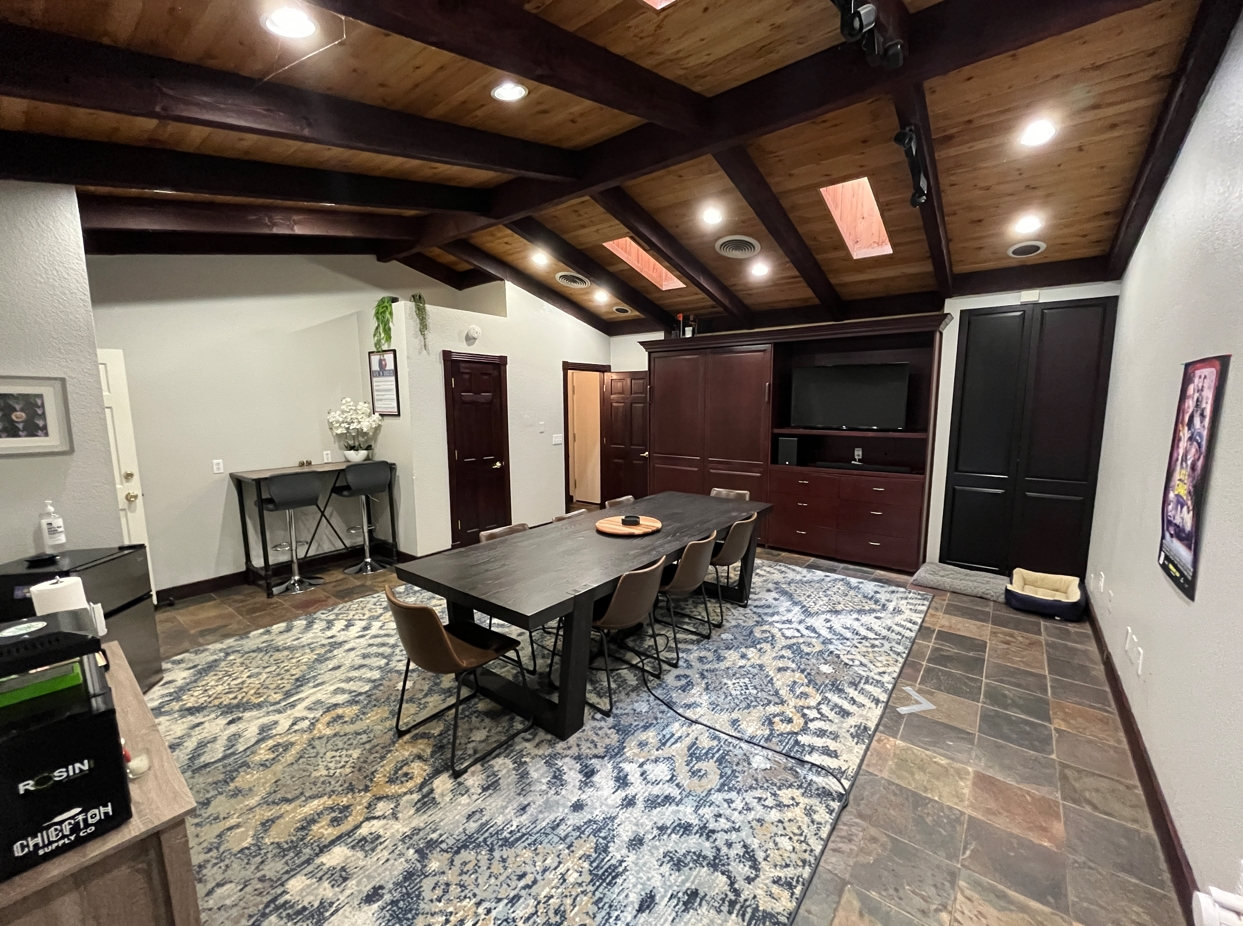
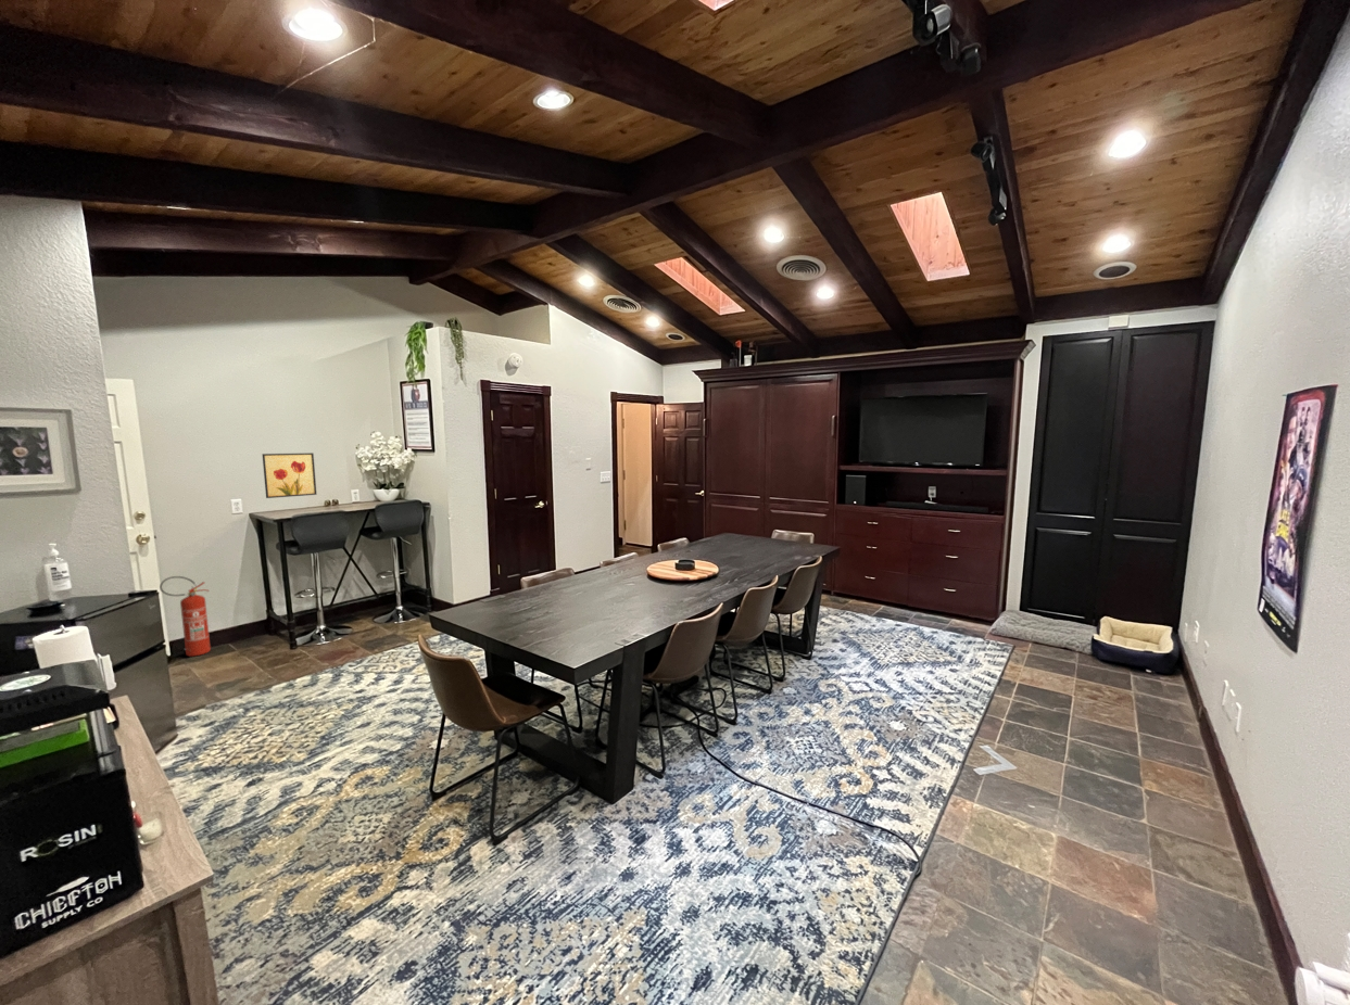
+ fire extinguisher (187, 614)
+ wall art (290, 474)
